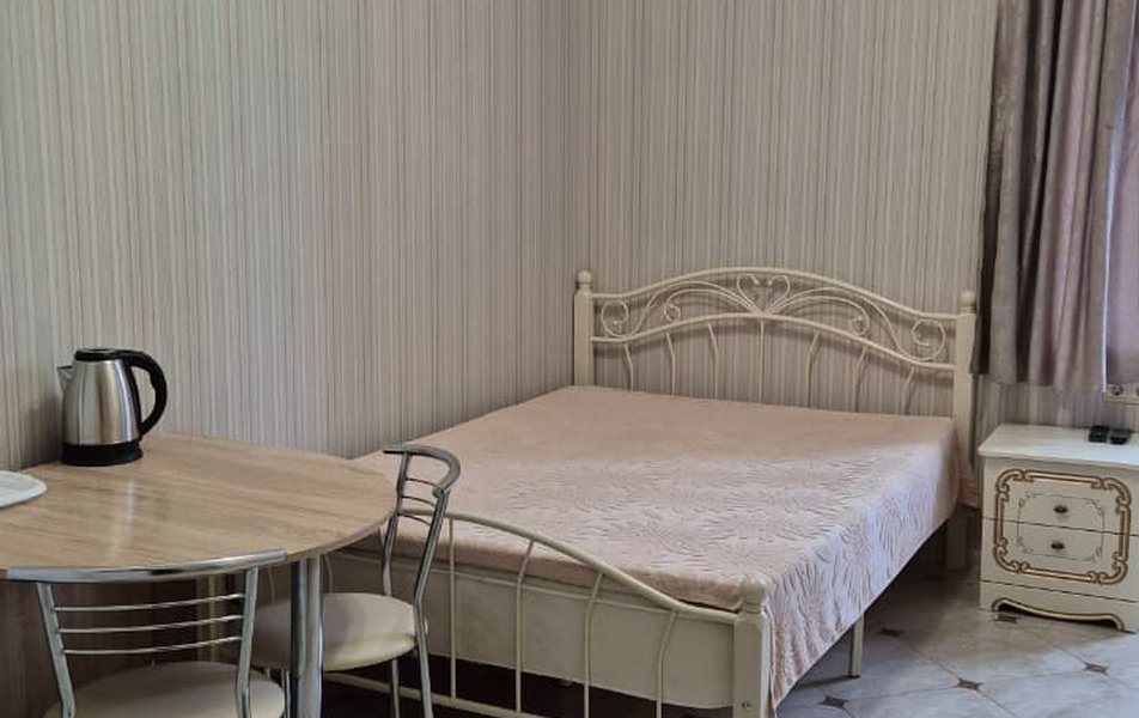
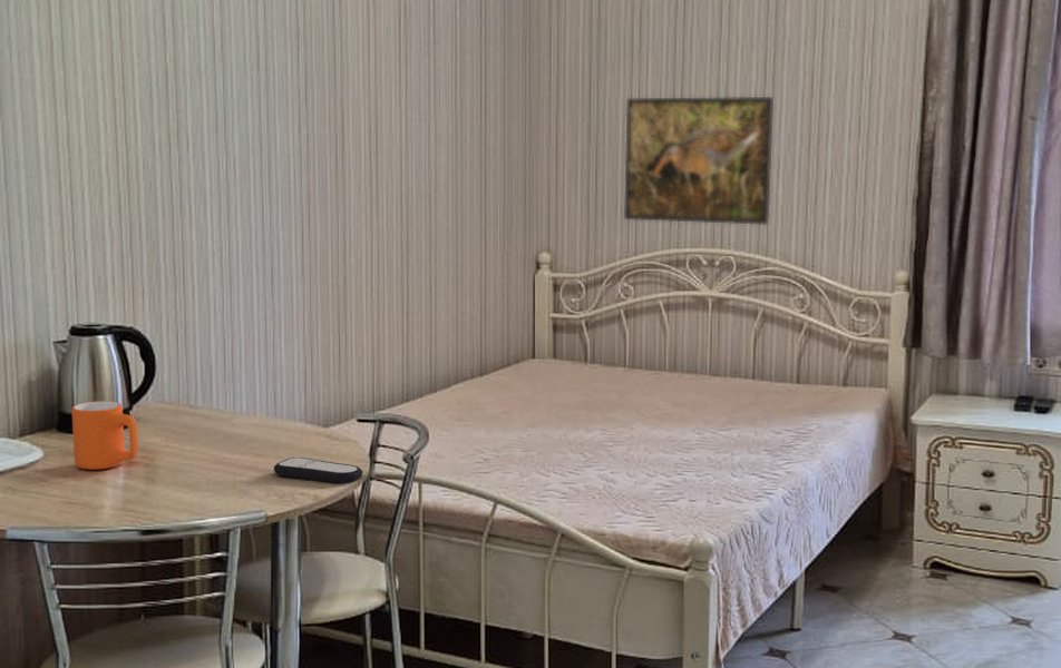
+ mug (107, 435)
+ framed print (695, 160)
+ remote control (319, 470)
